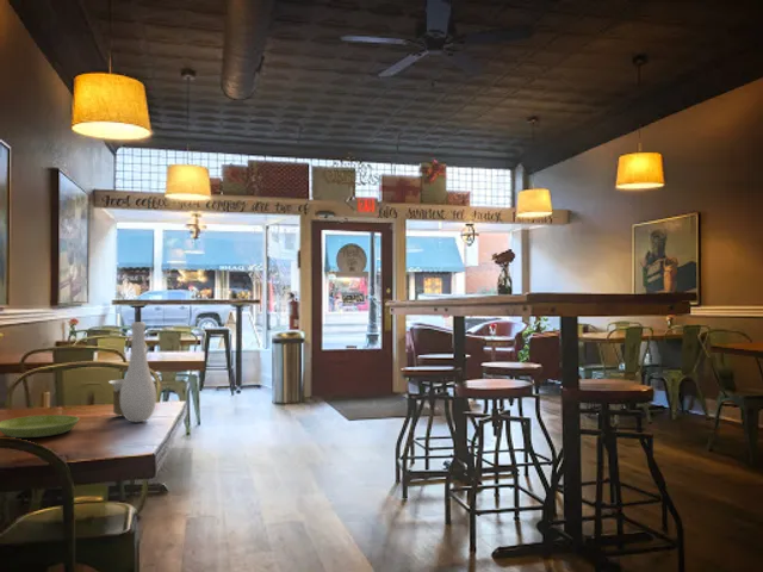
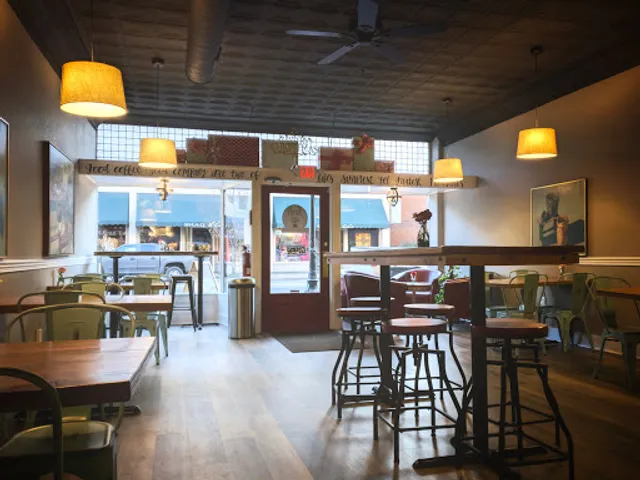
- saucer (38, 425)
- vase (131, 369)
